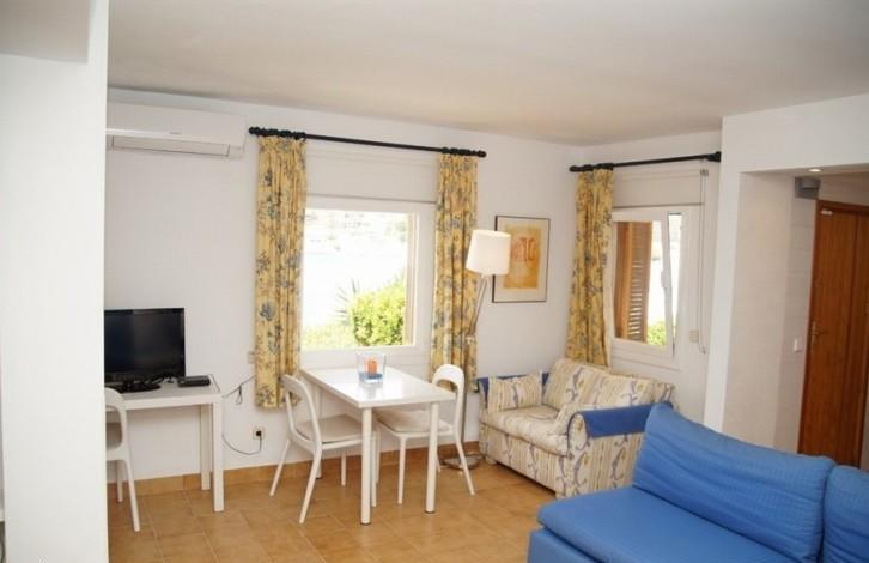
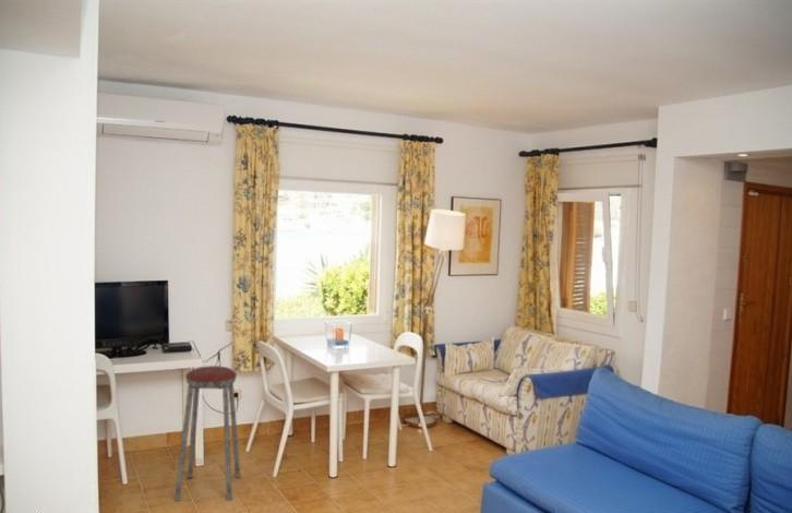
+ music stool (224, 428)
